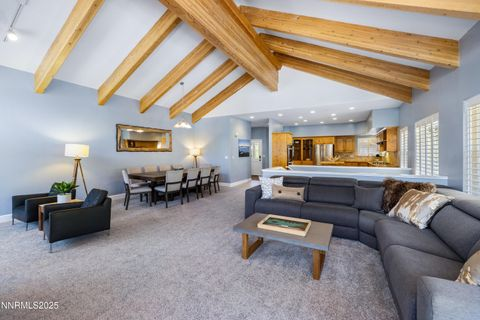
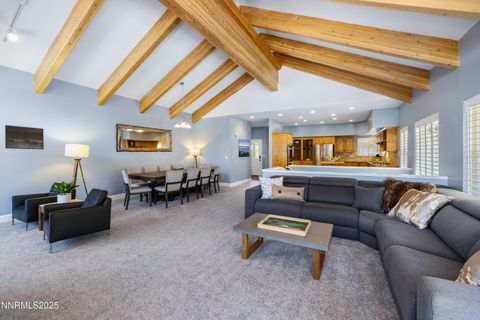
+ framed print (25, 137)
